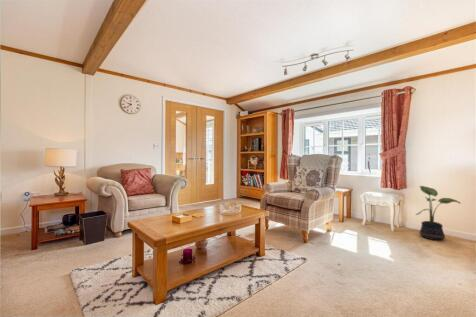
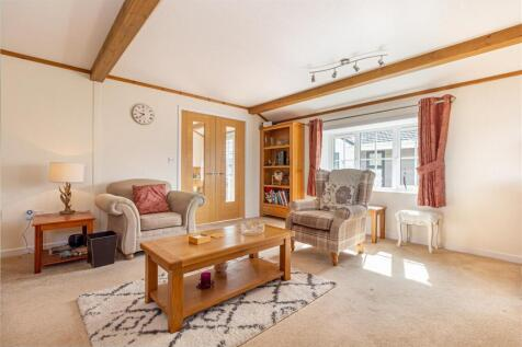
- potted plant (434, 212)
